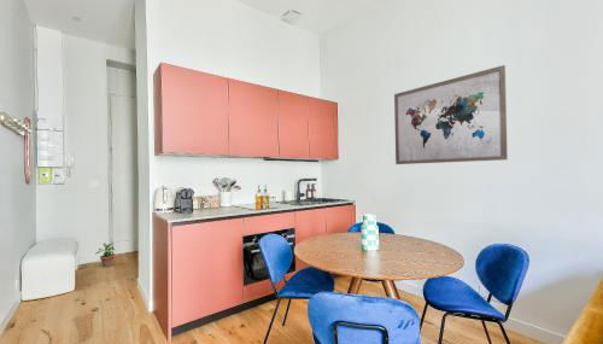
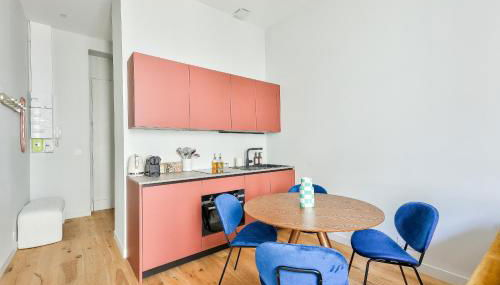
- wall art (441, 122)
- potted plant (105, 253)
